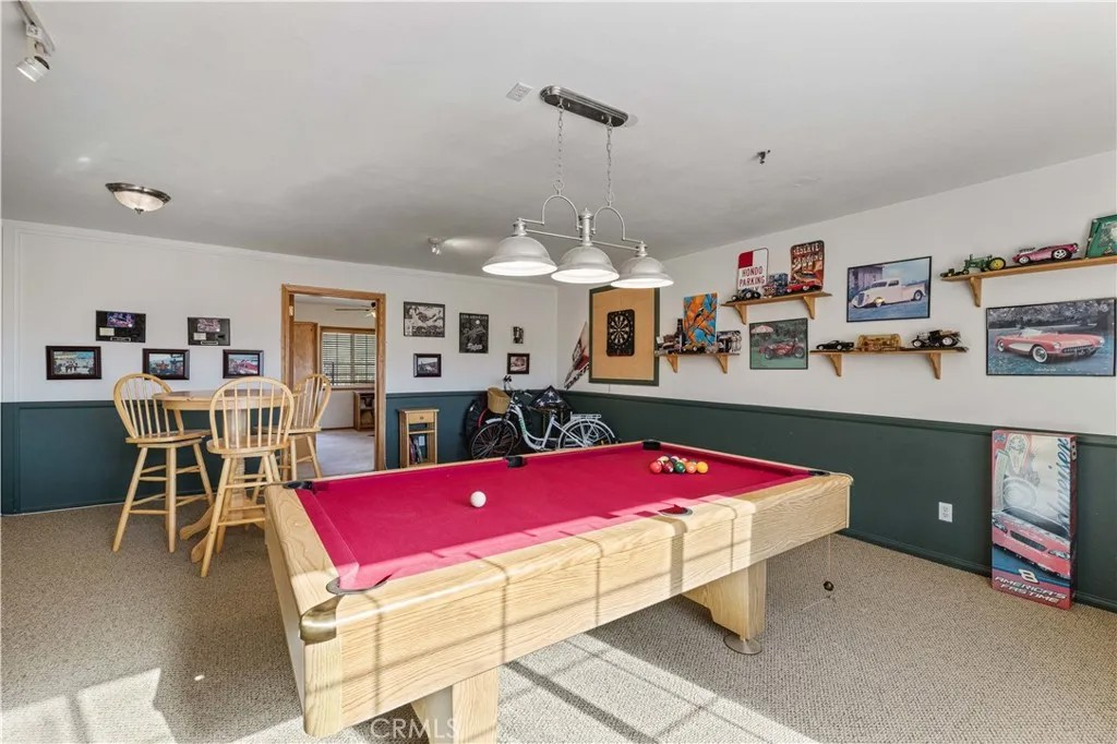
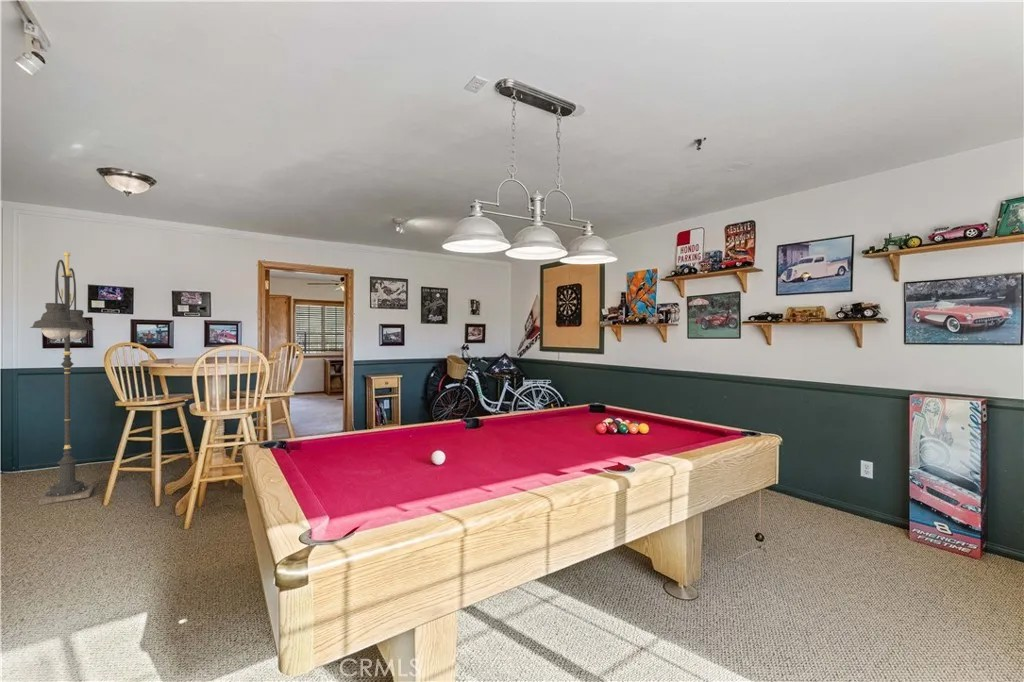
+ floor lamp (67, 374)
